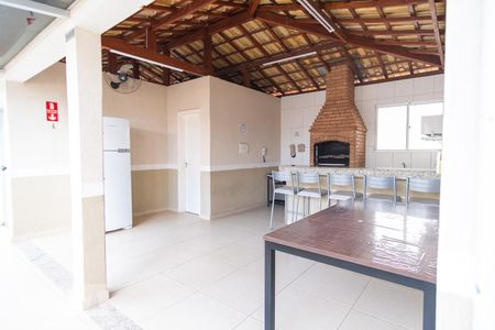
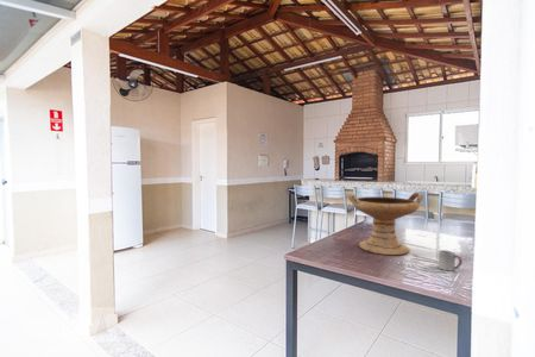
+ cup (449, 261)
+ decorative bowl (383, 220)
